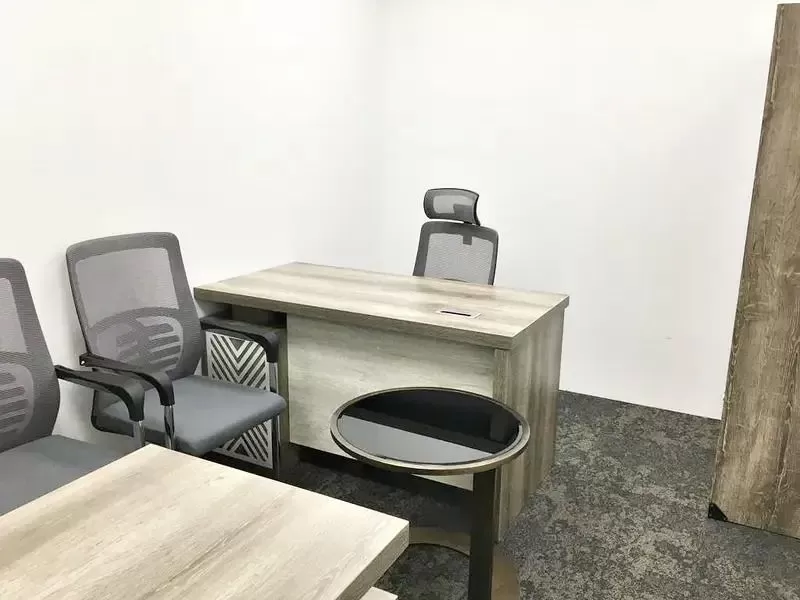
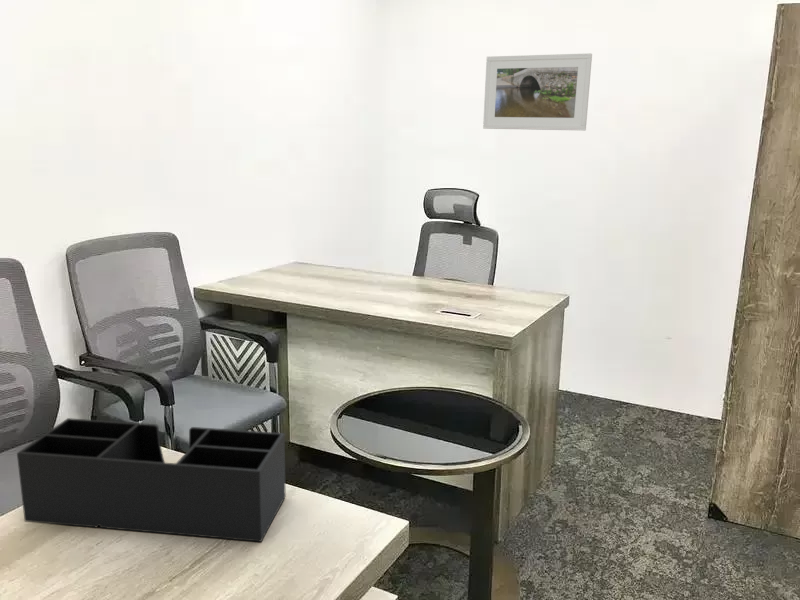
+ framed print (535, 92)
+ desk organizer (158, 476)
